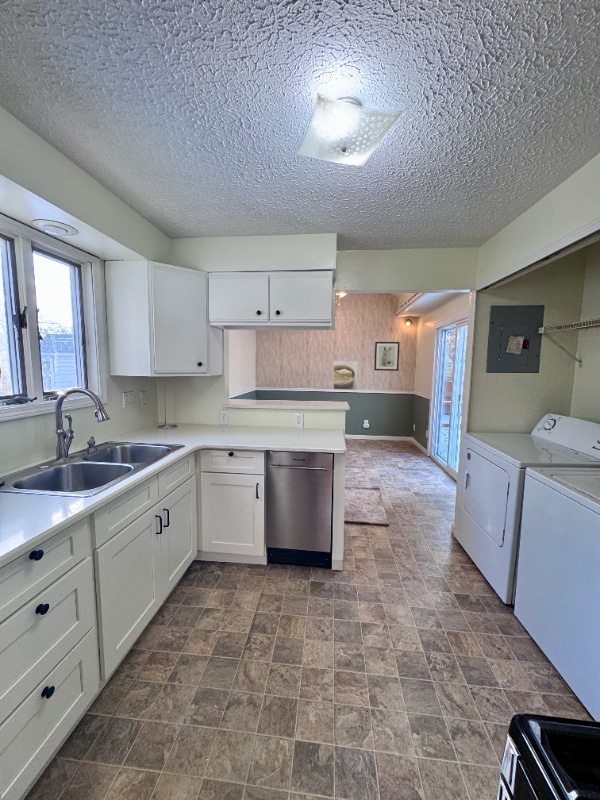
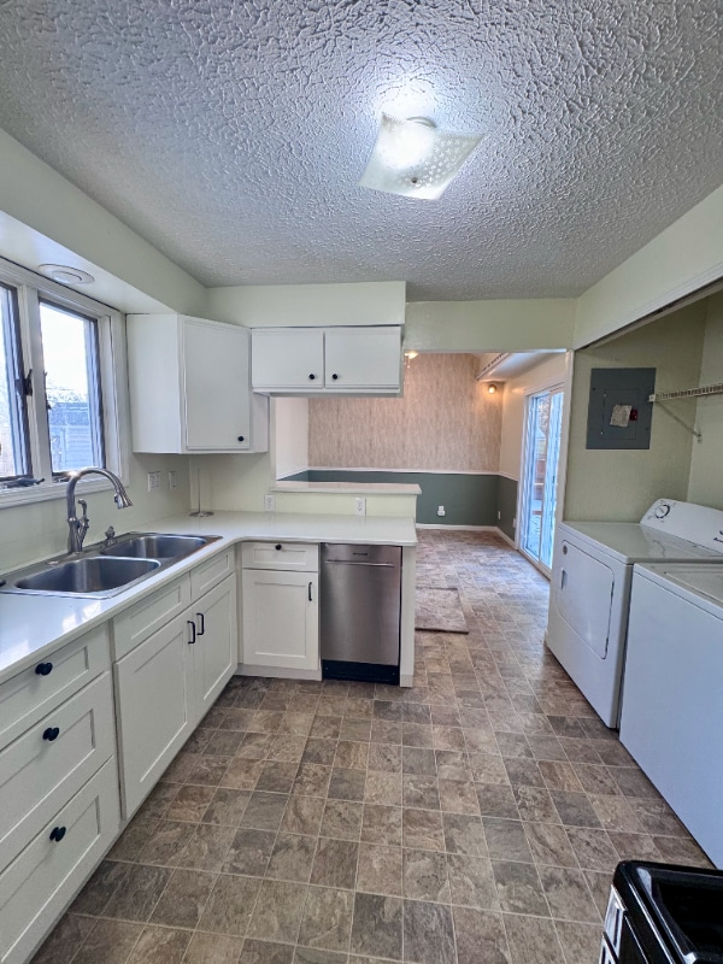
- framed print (345, 375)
- wall art (386, 356)
